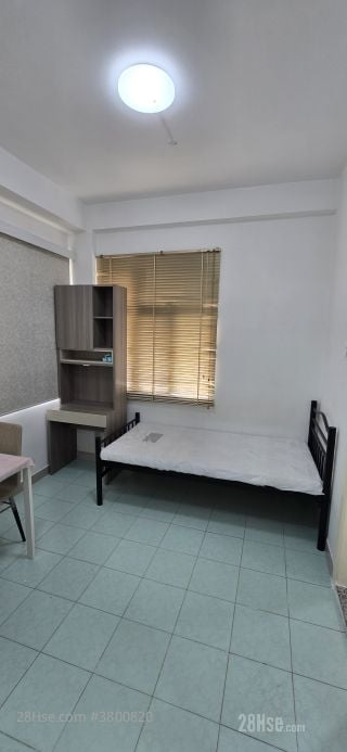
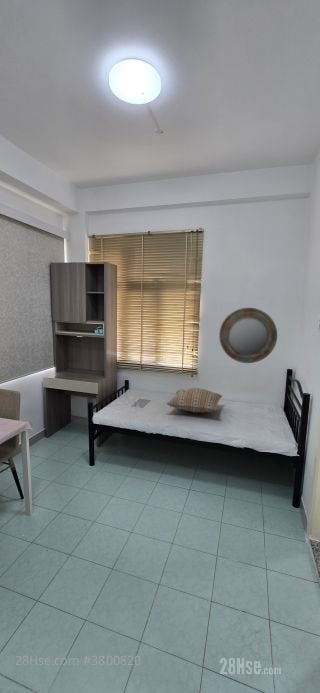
+ home mirror (247, 335)
+ cushion (195, 399)
